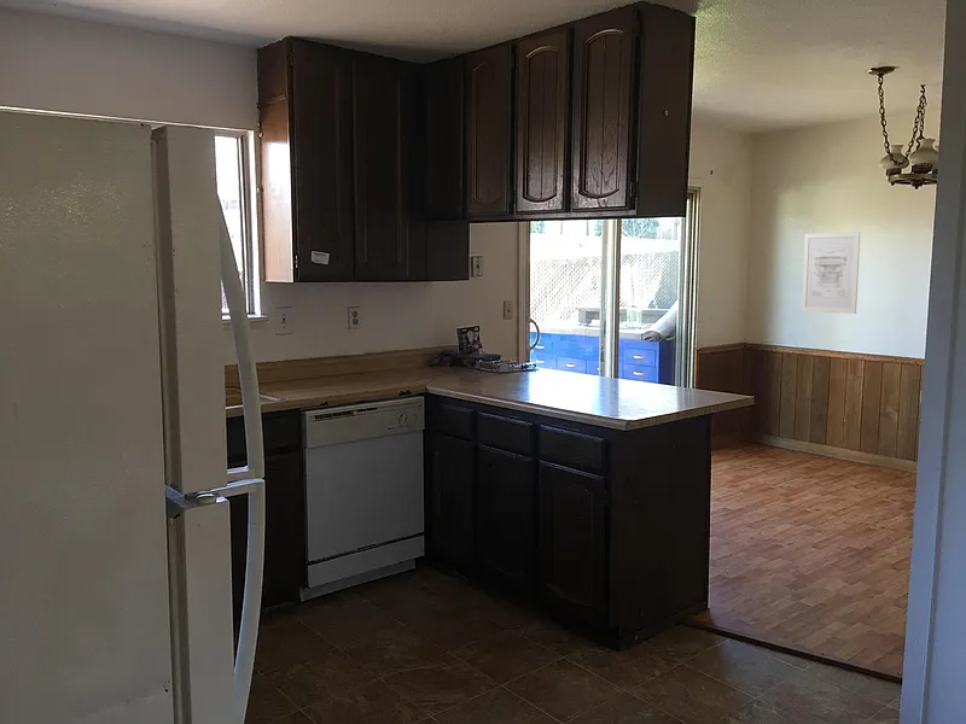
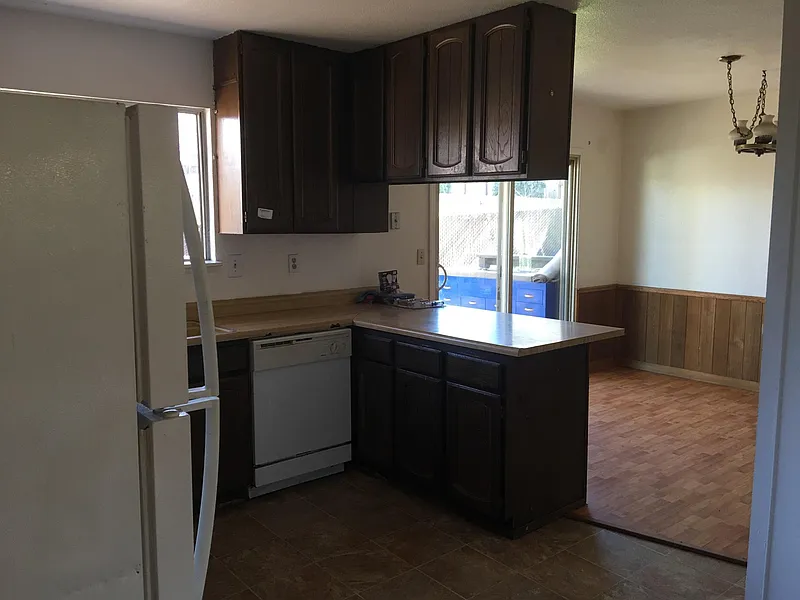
- wall art (830, 273)
